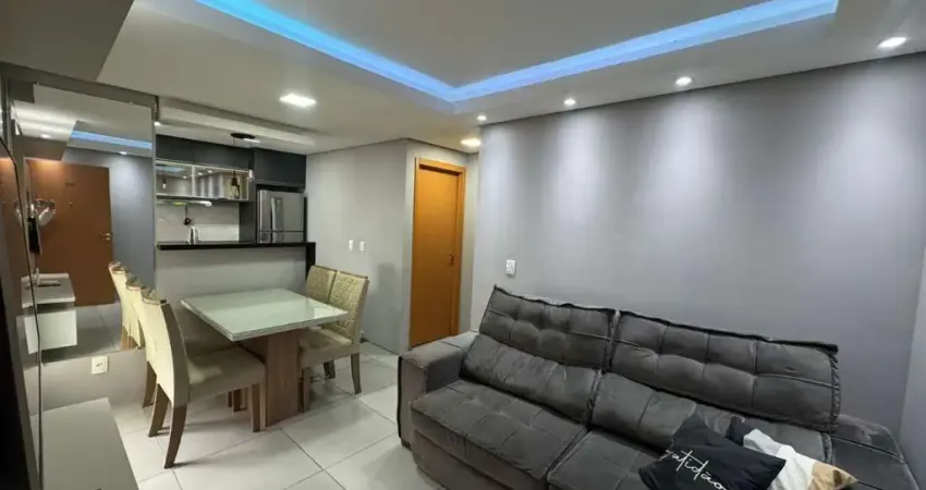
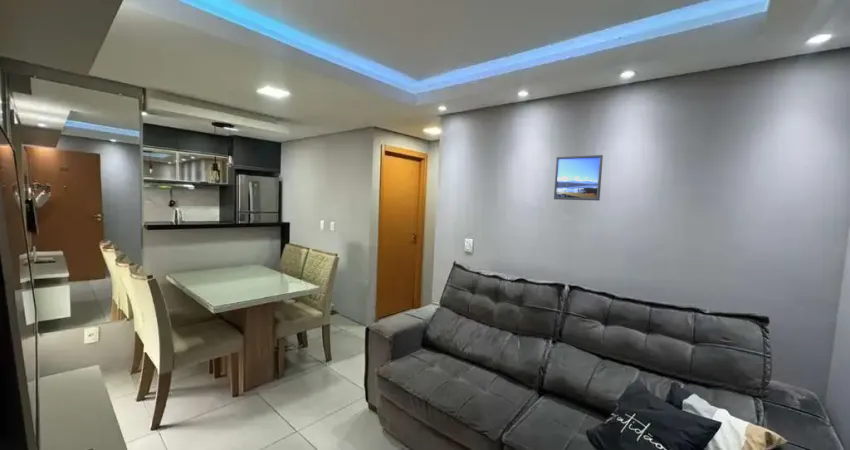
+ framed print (577, 178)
